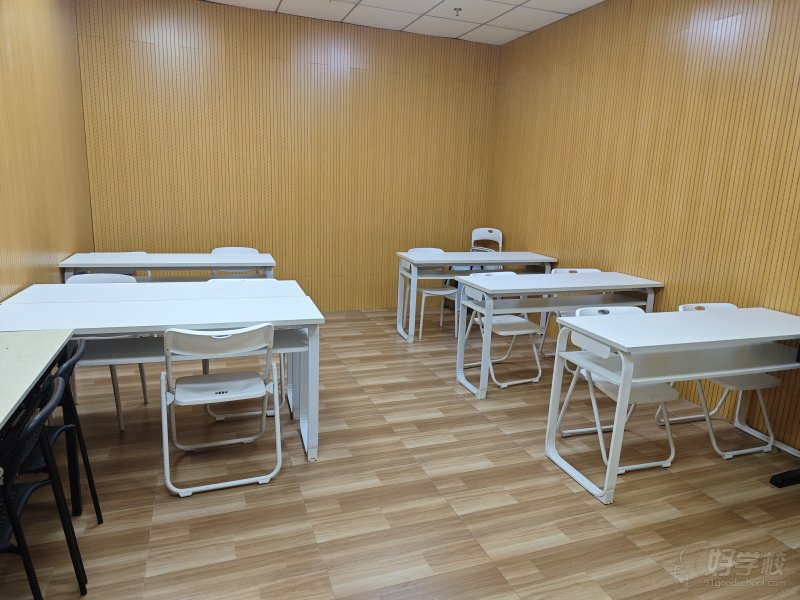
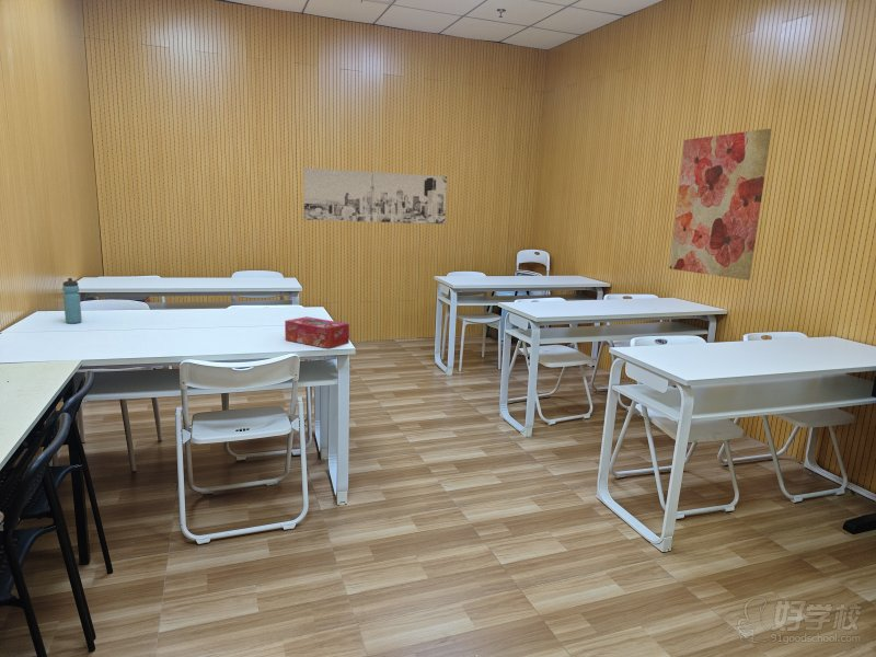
+ wall art (715, 206)
+ water bottle (71, 300)
+ wall art (377, 197)
+ tissue box (316, 332)
